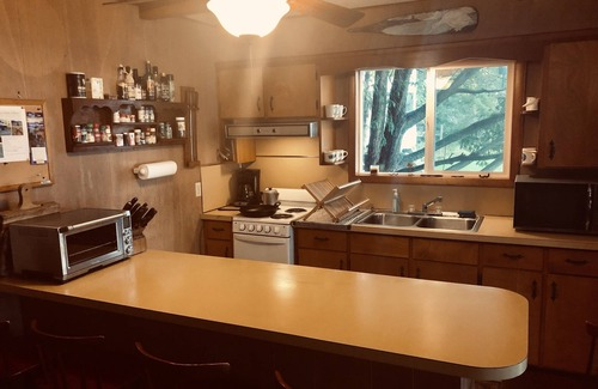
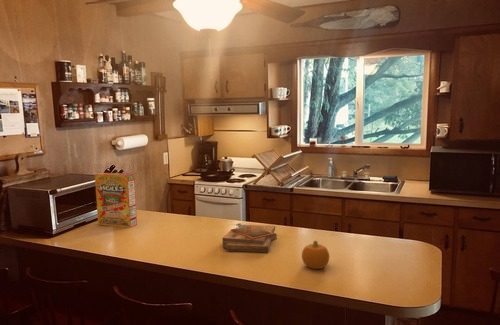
+ cereal box (115, 199)
+ clipboard (252, 236)
+ fruit (315, 253)
